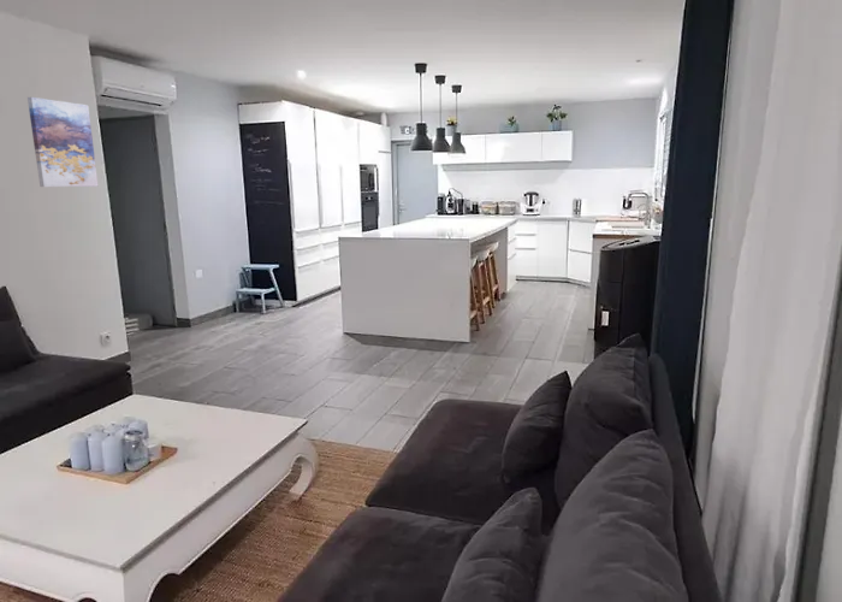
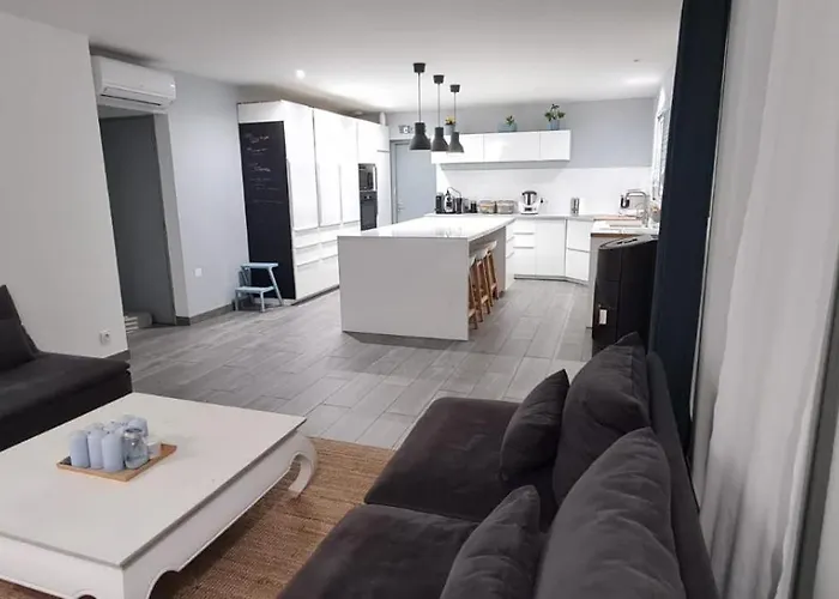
- wall art (65, 144)
